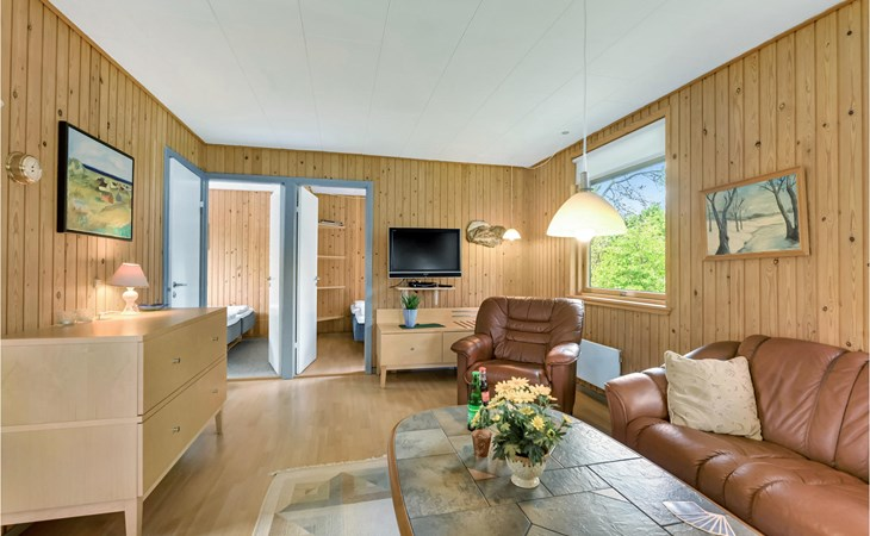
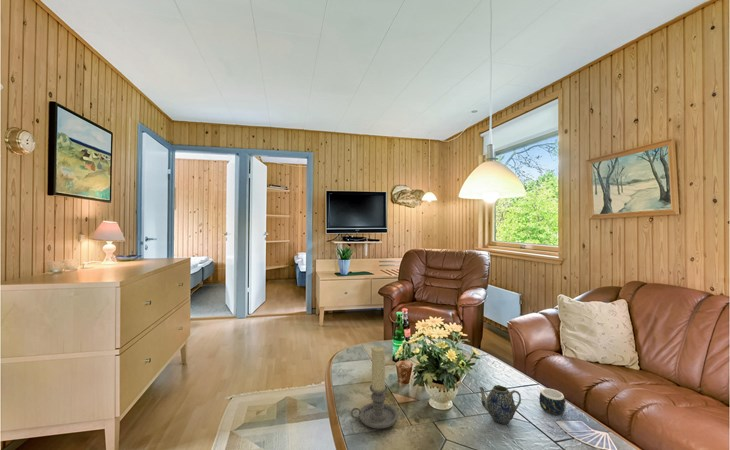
+ candle holder (374, 382)
+ mug (551, 400)
+ teapot (499, 402)
